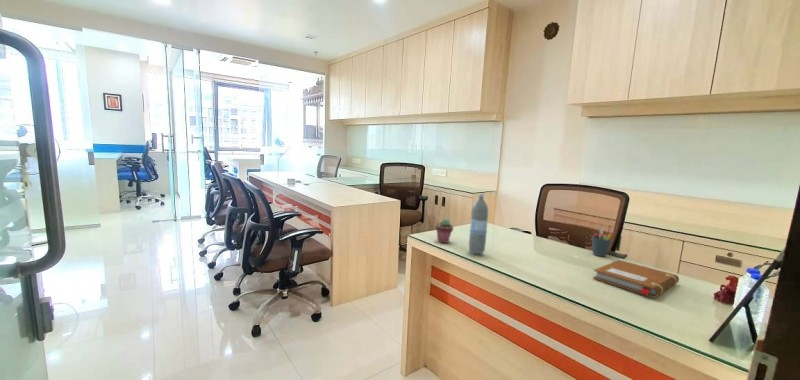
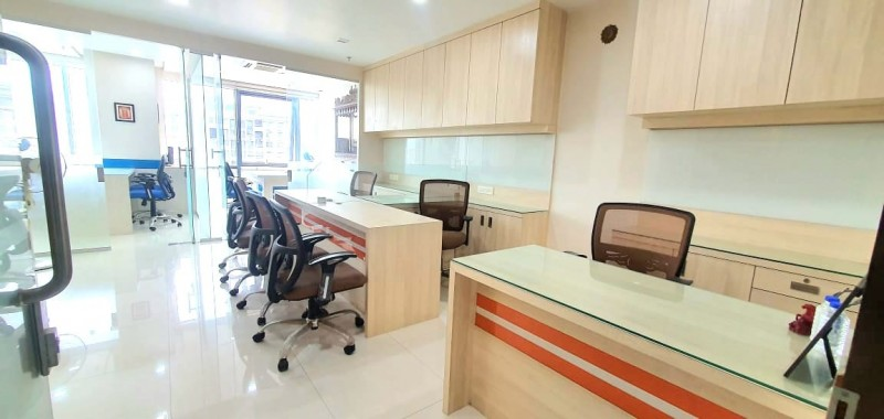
- pen holder (601, 241)
- water bottle (478, 224)
- potted succulent (444, 230)
- notebook (635, 277)
